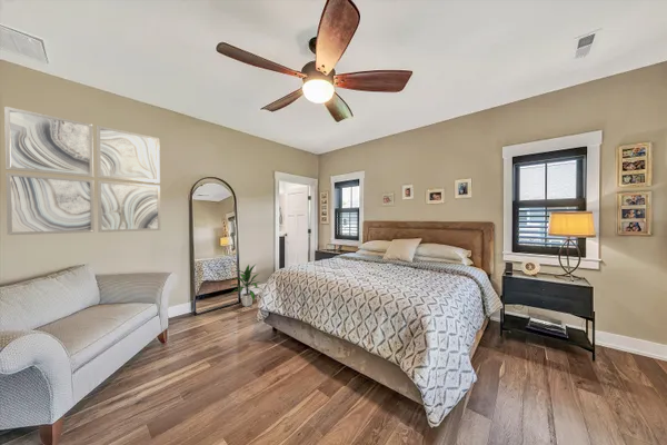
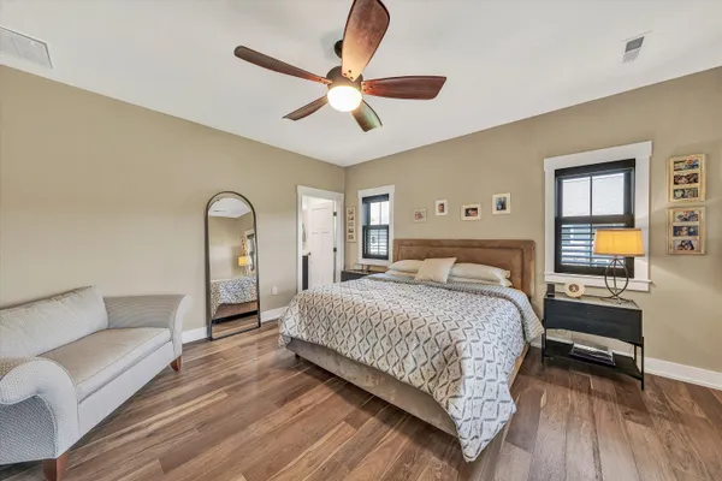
- indoor plant (247, 285)
- wall art (98, 177)
